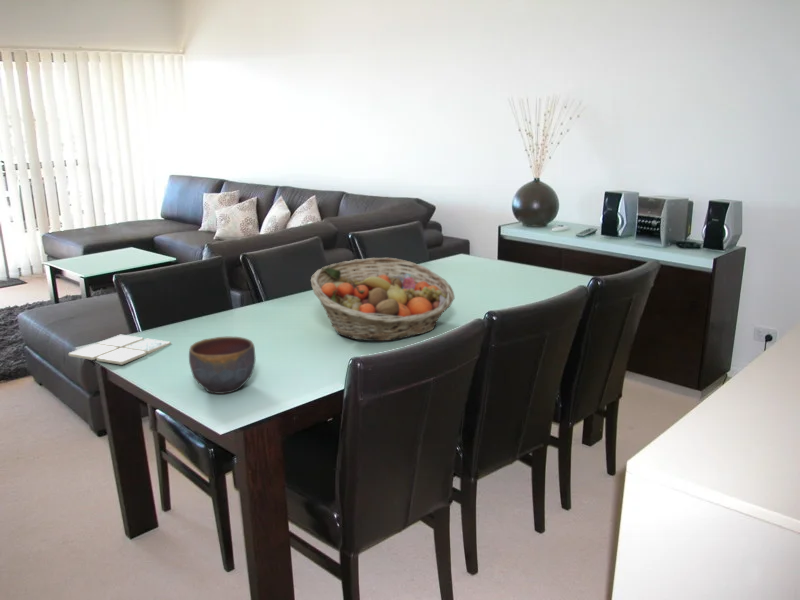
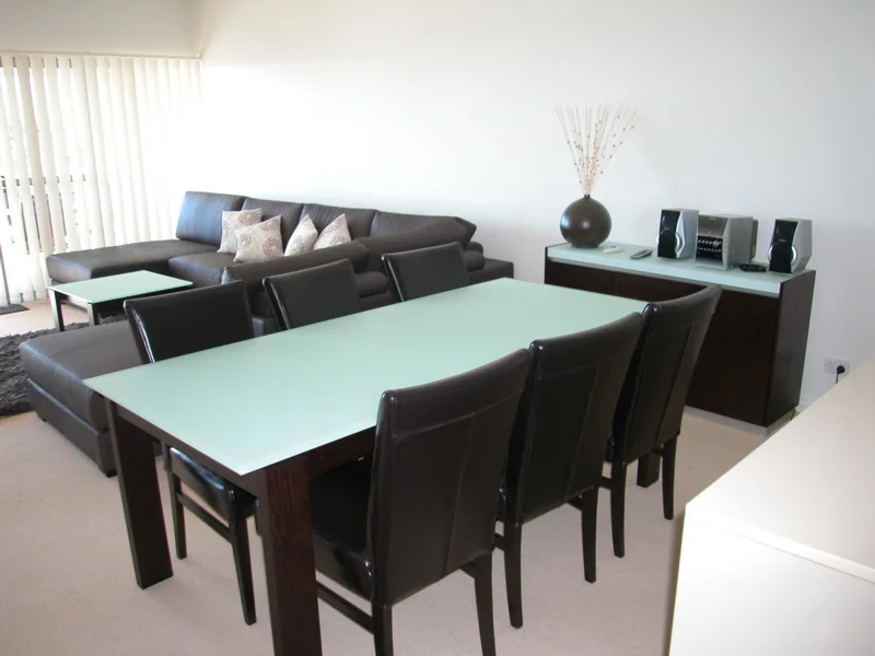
- fruit basket (383, 297)
- drink coaster (121, 348)
- bowl (222, 366)
